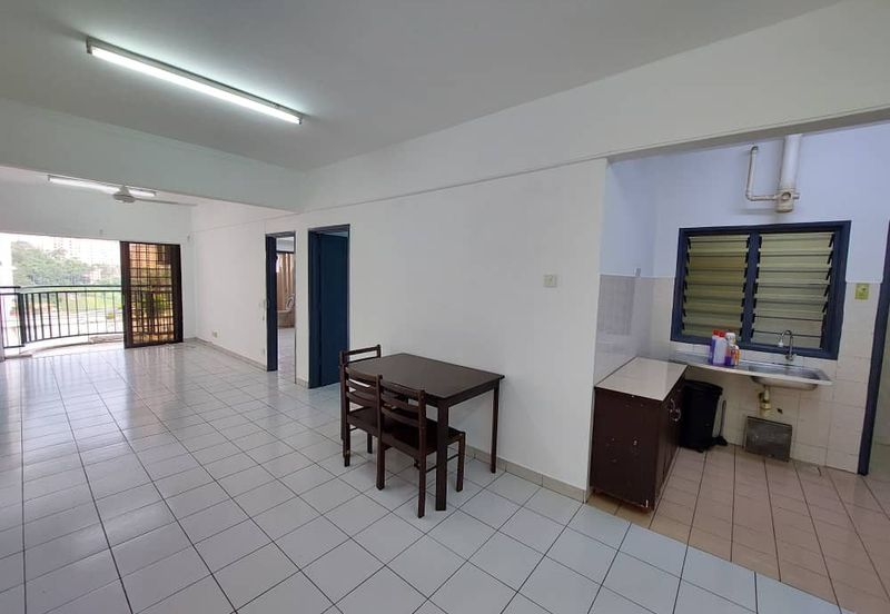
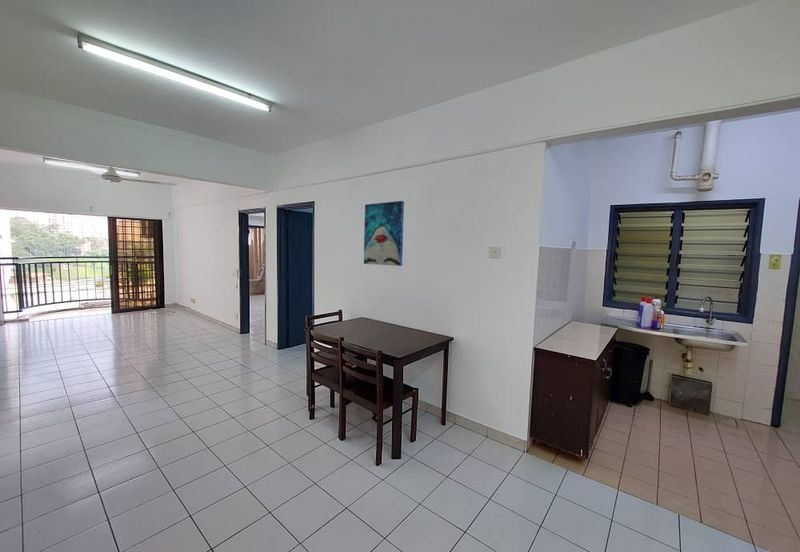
+ wall art (382, 234)
